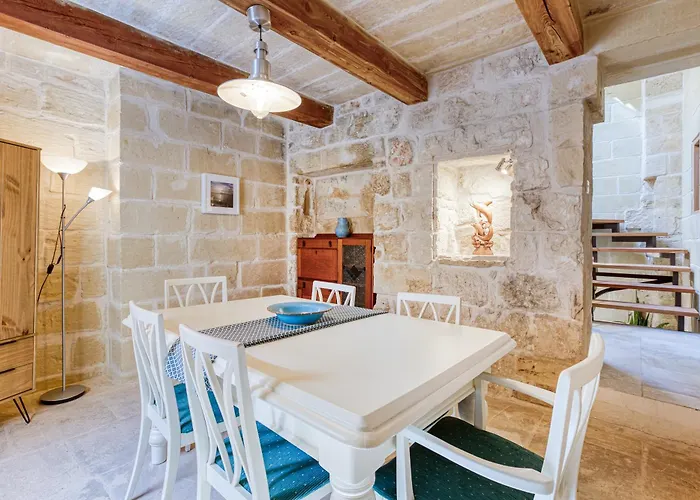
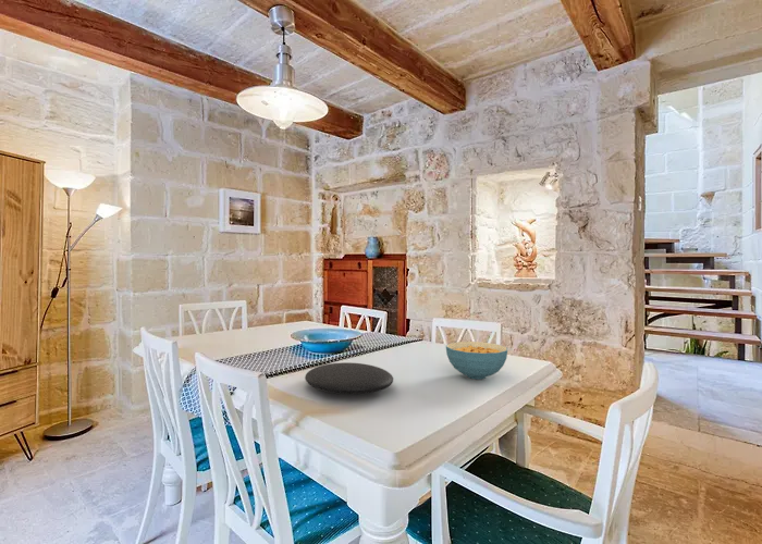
+ plate (348, 376)
+ cereal bowl (476, 361)
